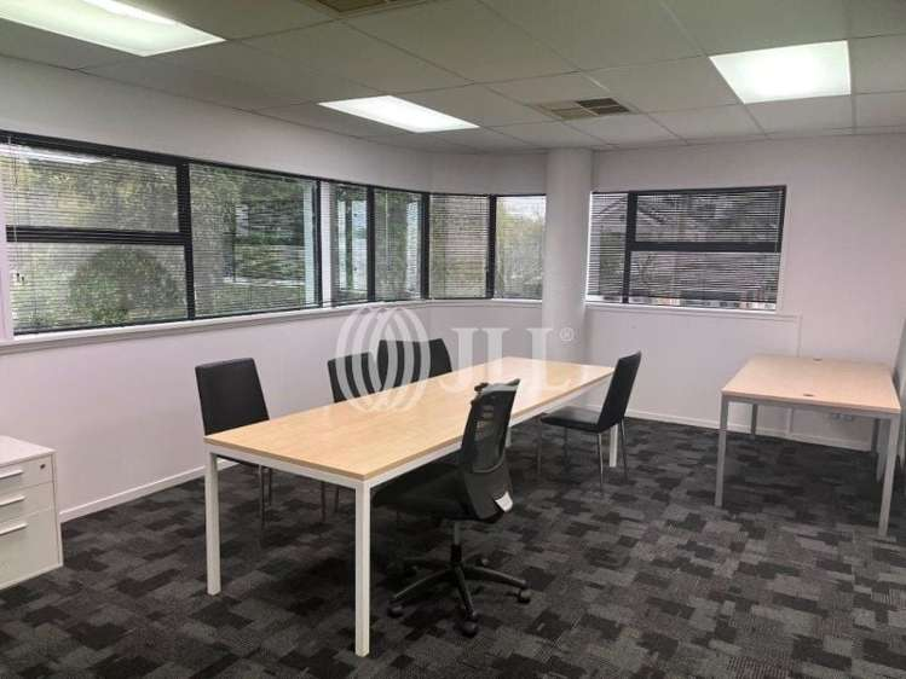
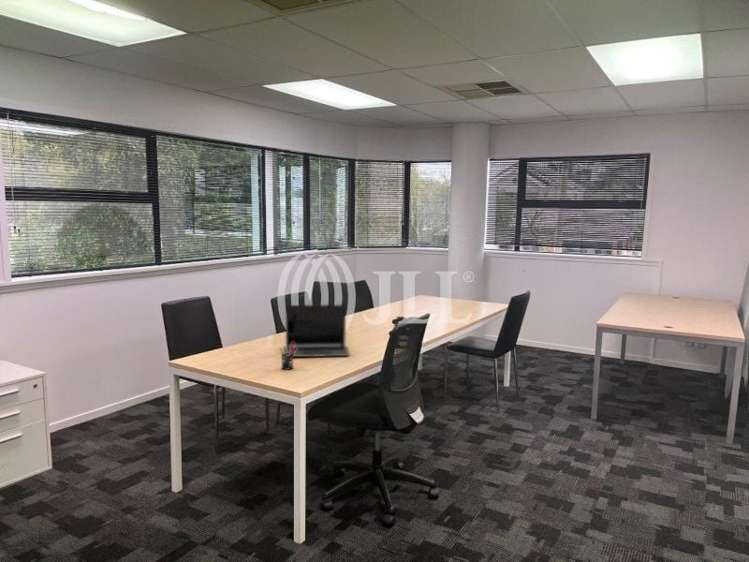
+ pen holder (287, 356)
+ laptop (316, 330)
